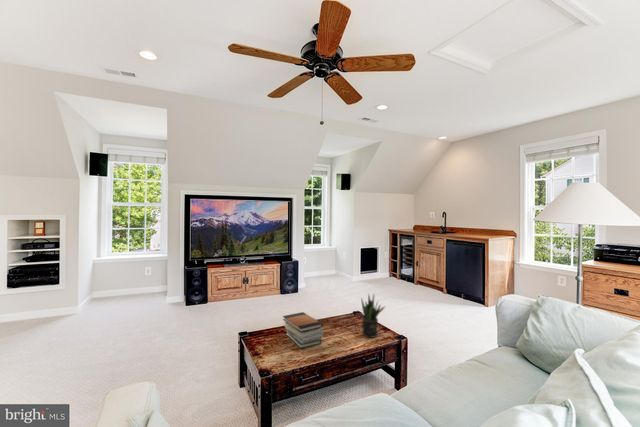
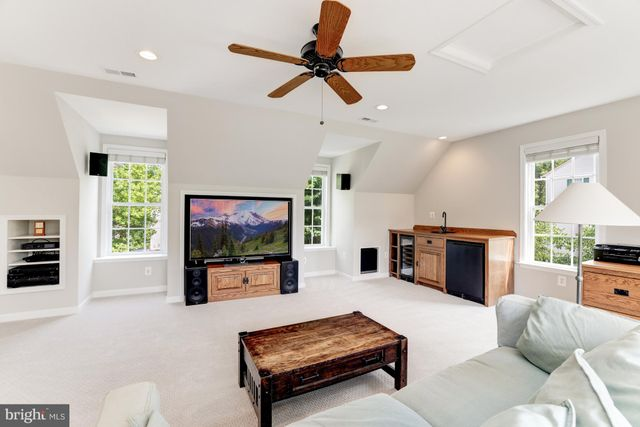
- potted plant (371, 314)
- book stack (302, 329)
